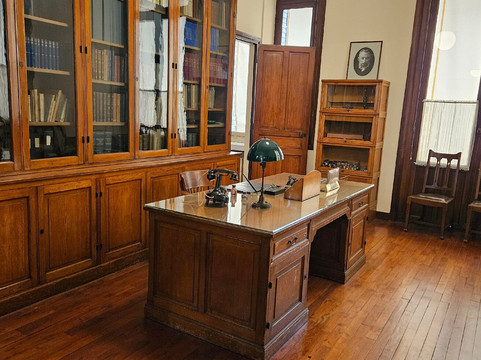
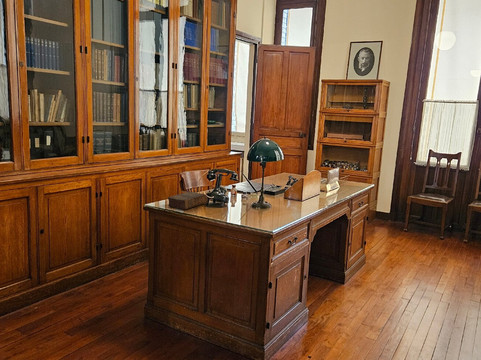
+ book (187, 200)
